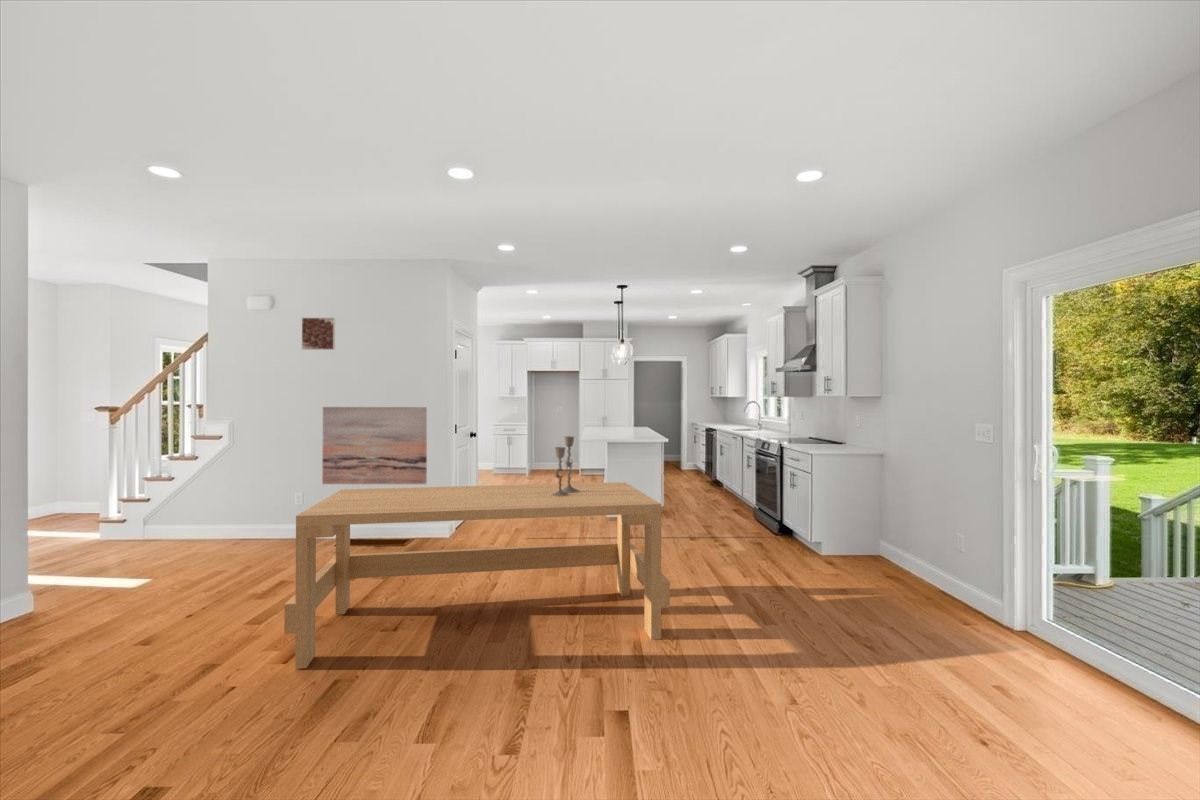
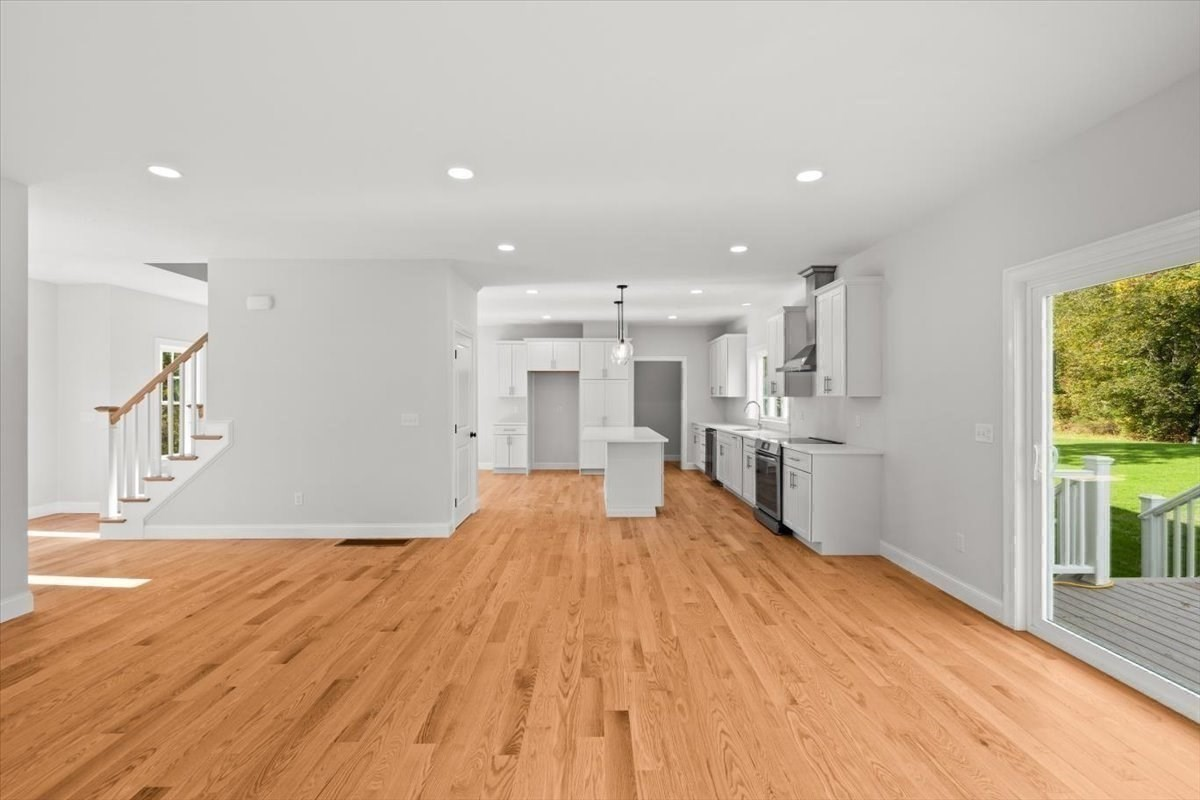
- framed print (318, 333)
- wall art (374, 445)
- candlestick (566, 464)
- dining table (489, 557)
